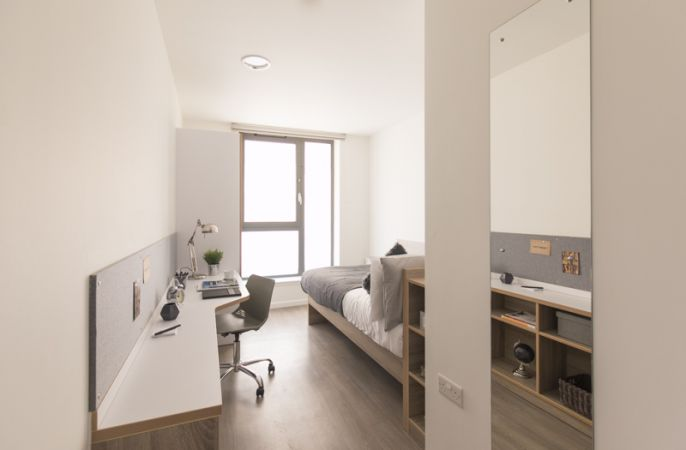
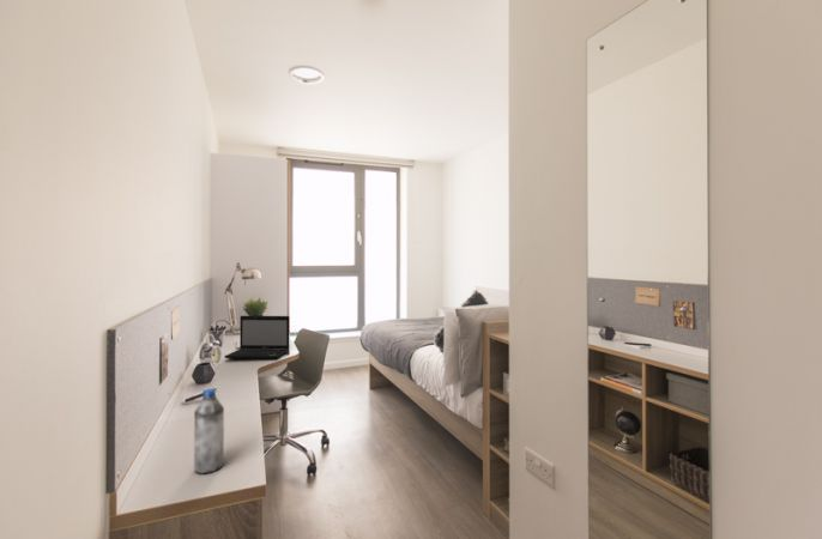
+ laptop (258, 337)
+ water bottle (208, 428)
